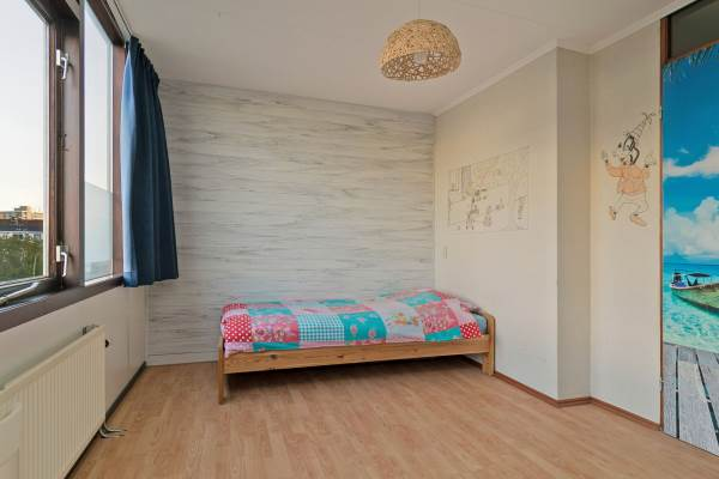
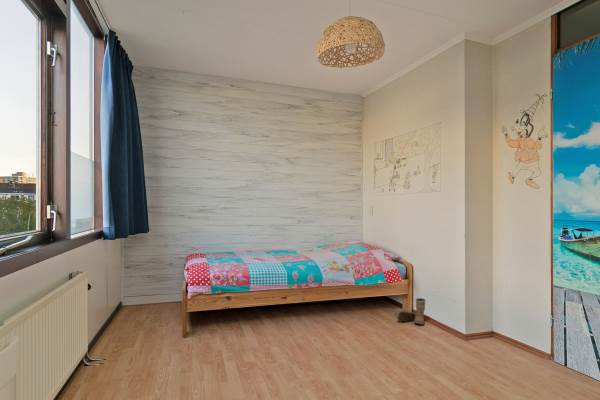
+ boots (408, 311)
